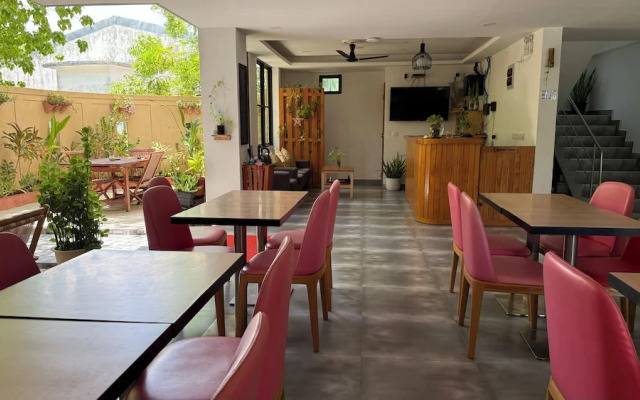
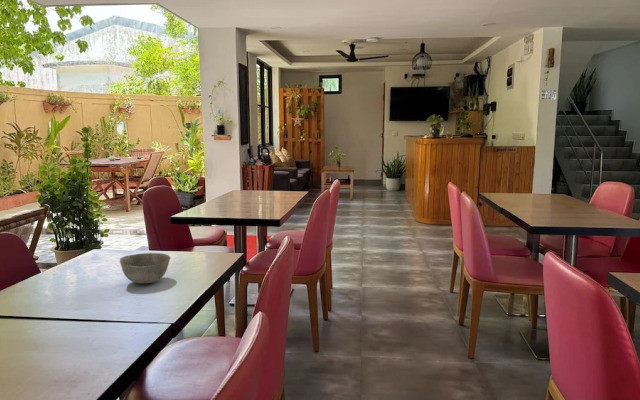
+ bowl (145, 269)
